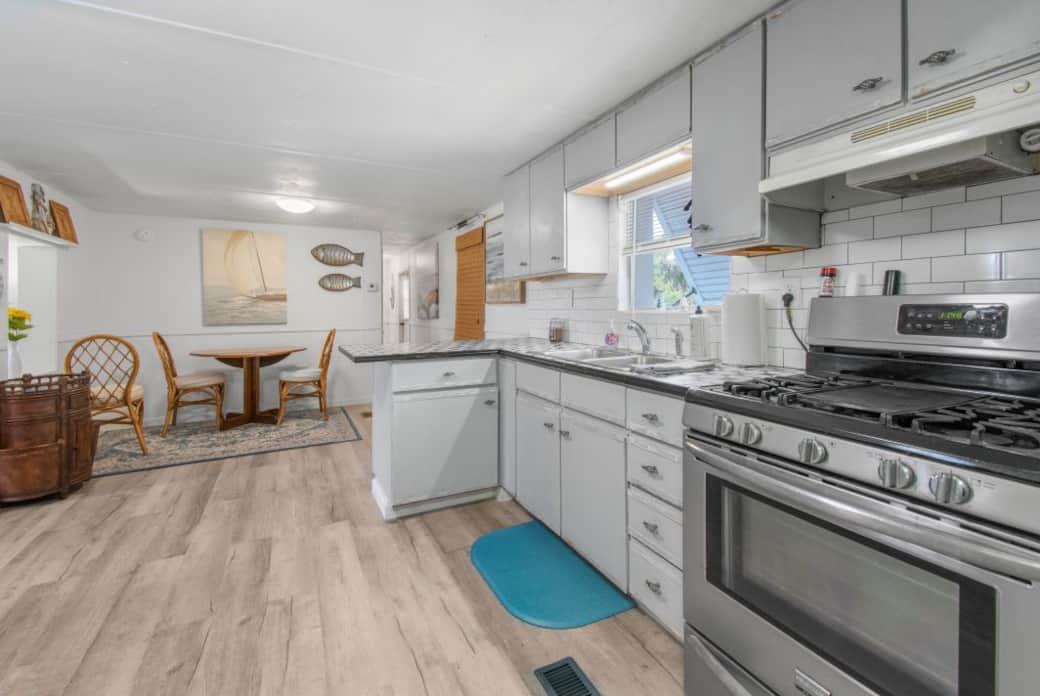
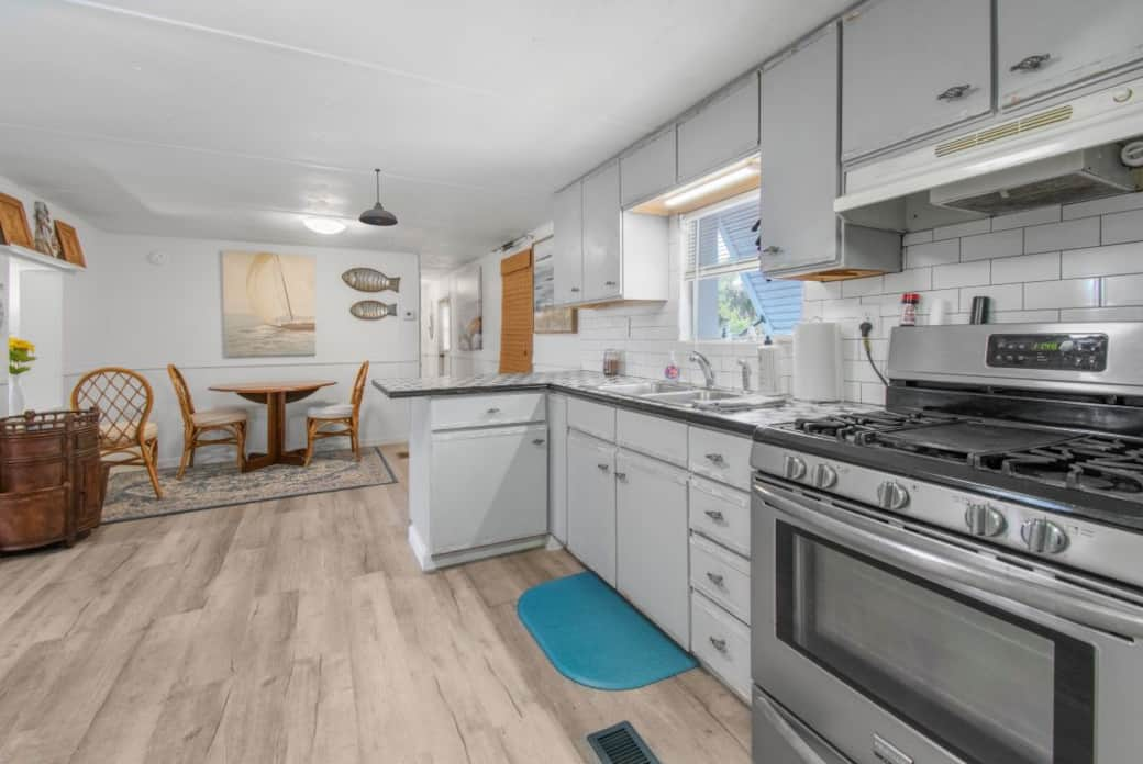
+ pendant light (378, 195)
